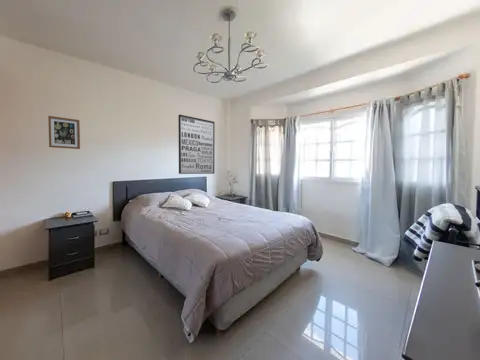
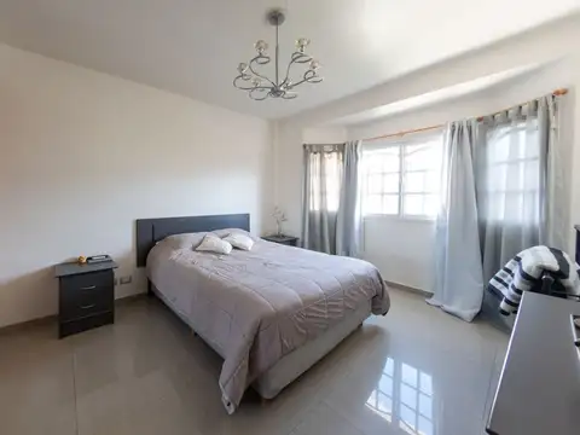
- wall art (197, 146)
- wall art (64, 133)
